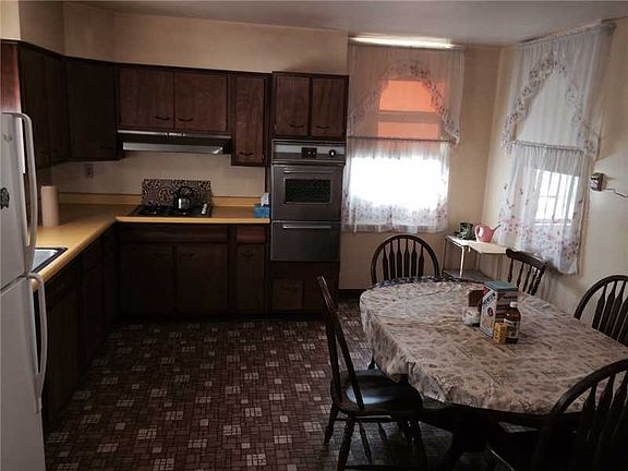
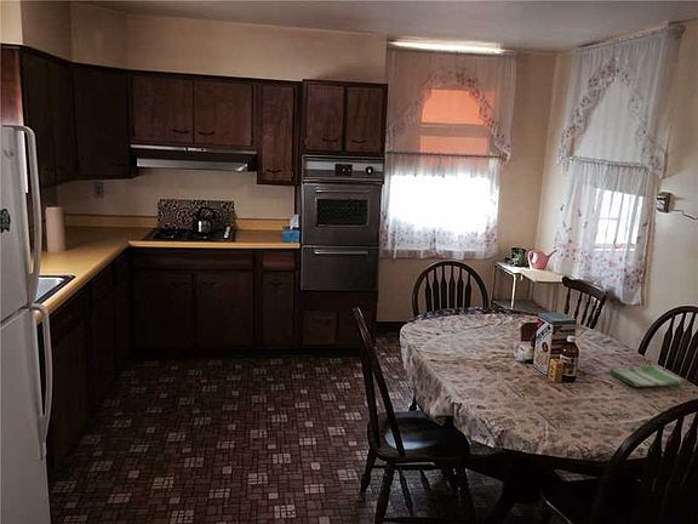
+ dish towel (645, 375)
